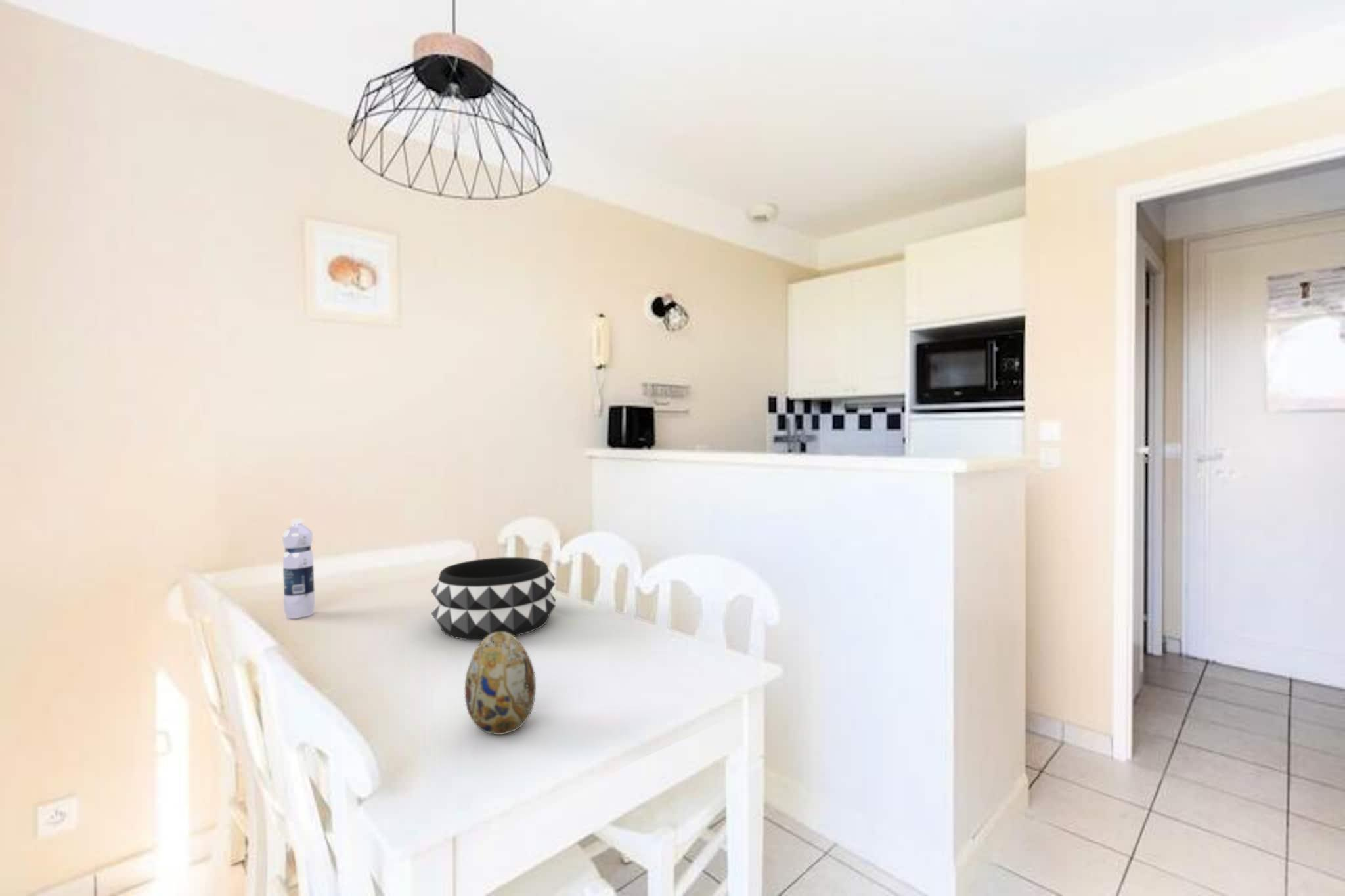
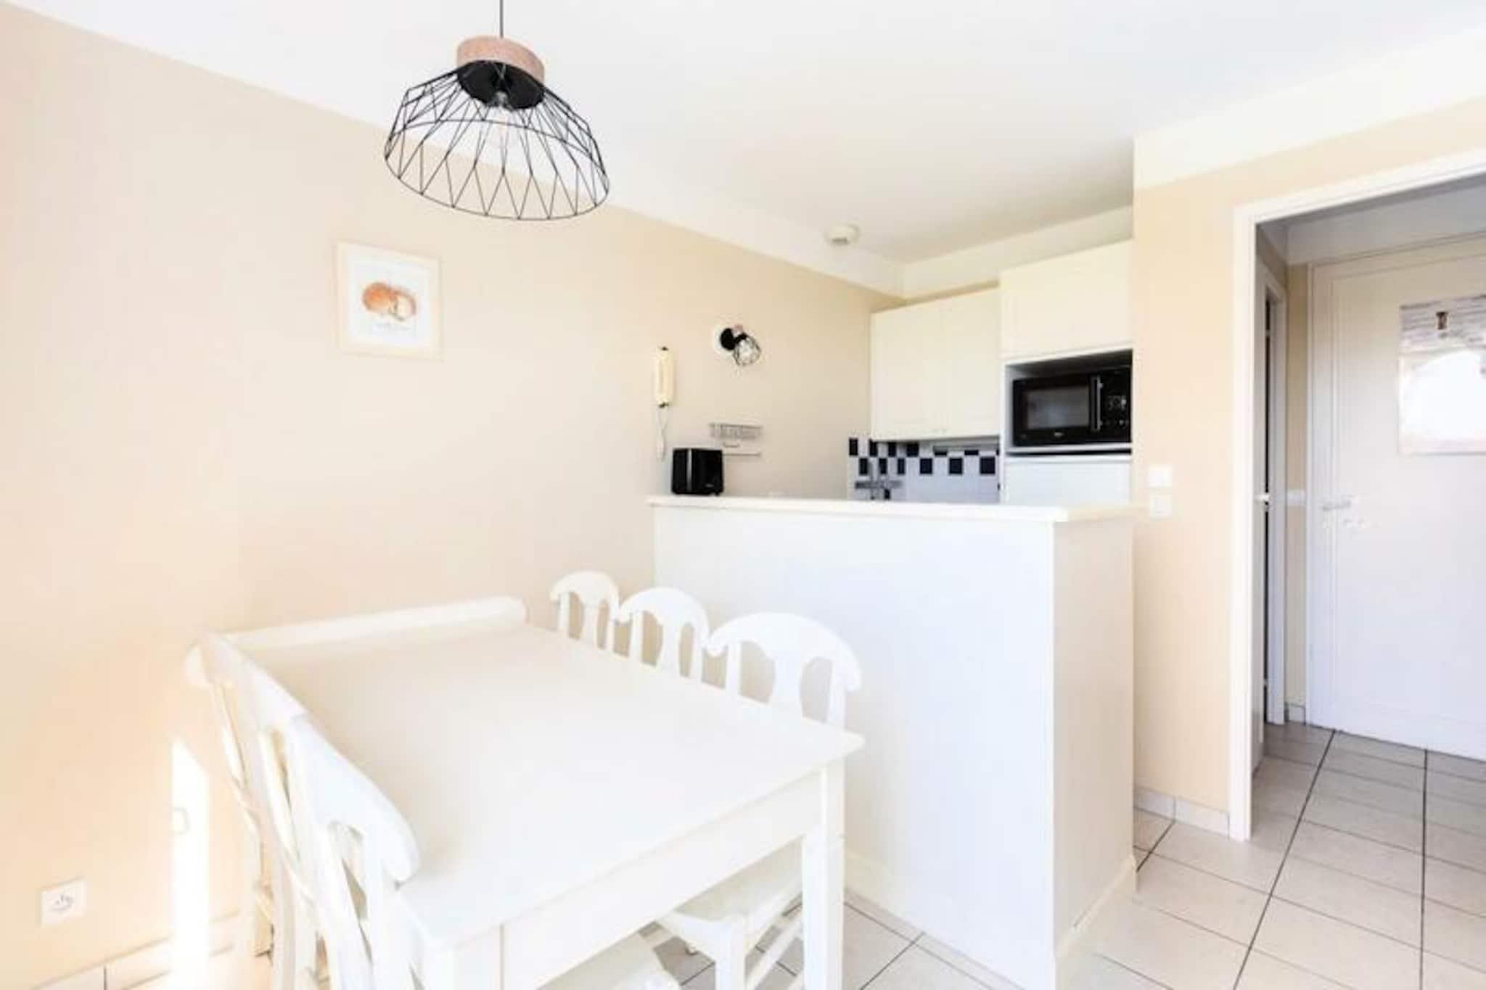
- decorative egg (500, 679)
- decorative bowl (495, 595)
- water bottle (298, 567)
